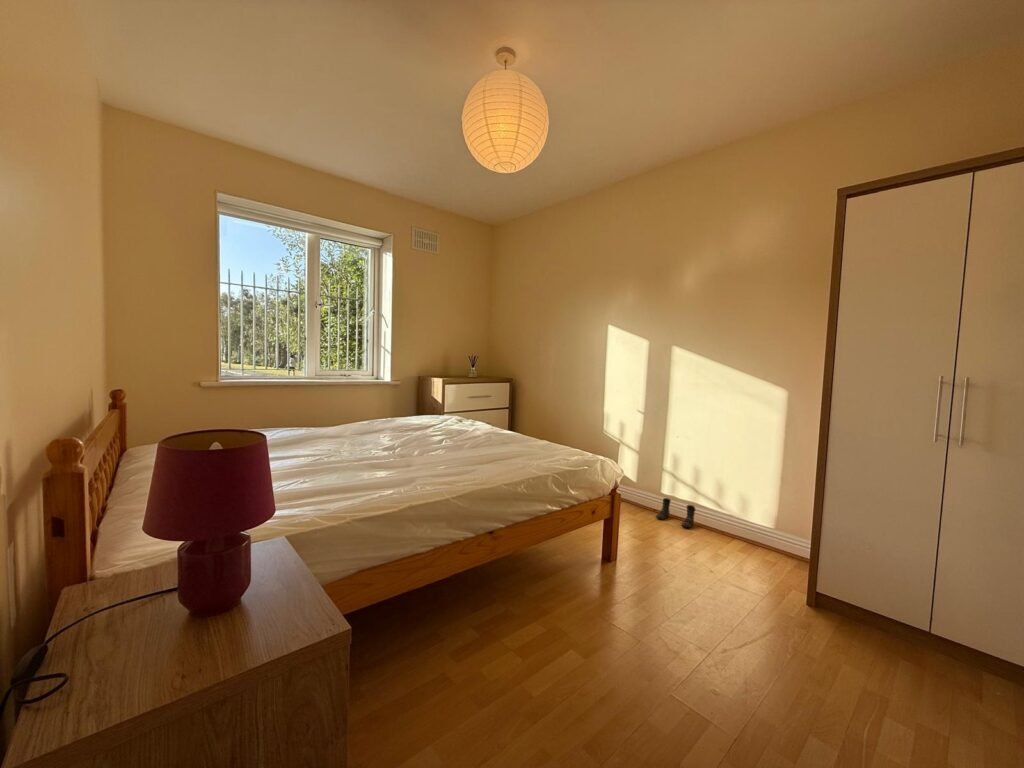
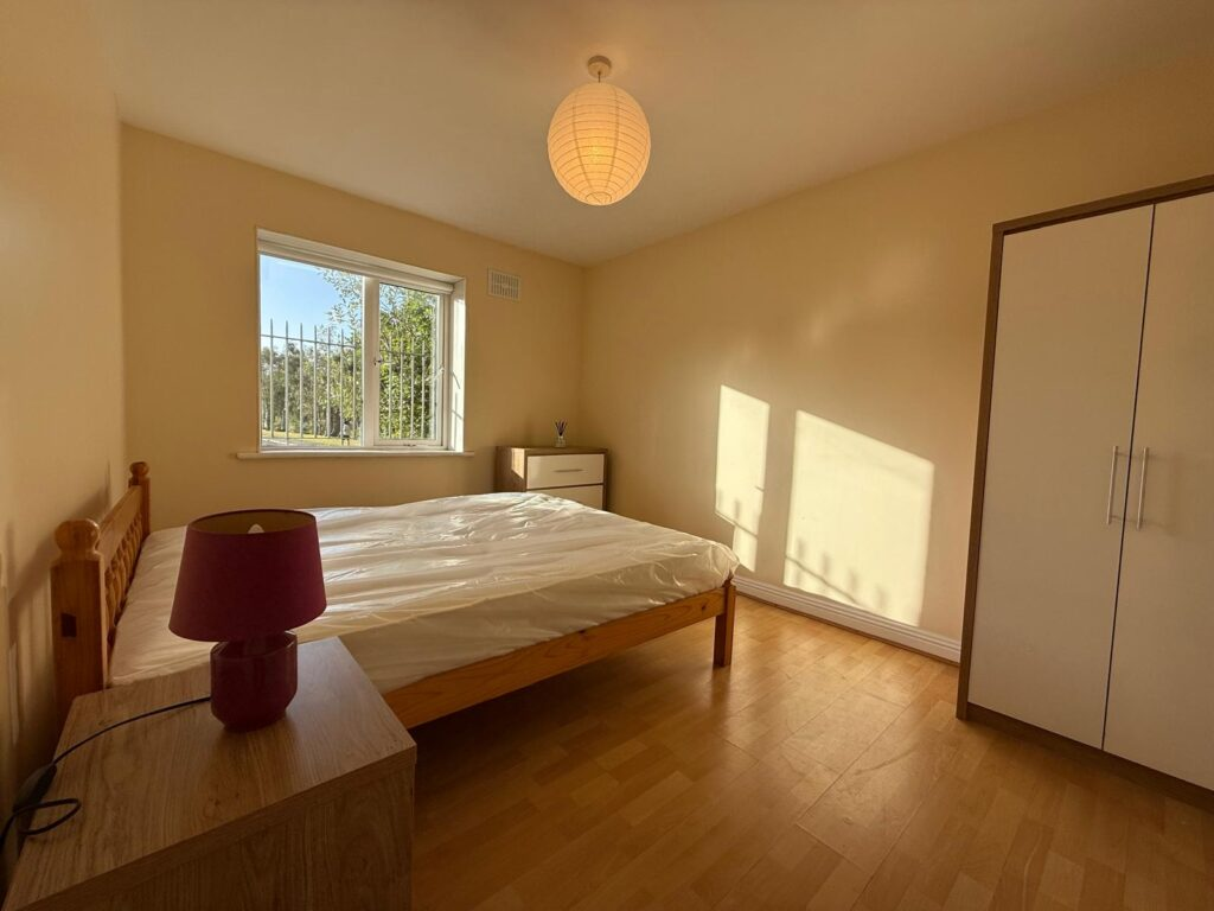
- boots (668, 512)
